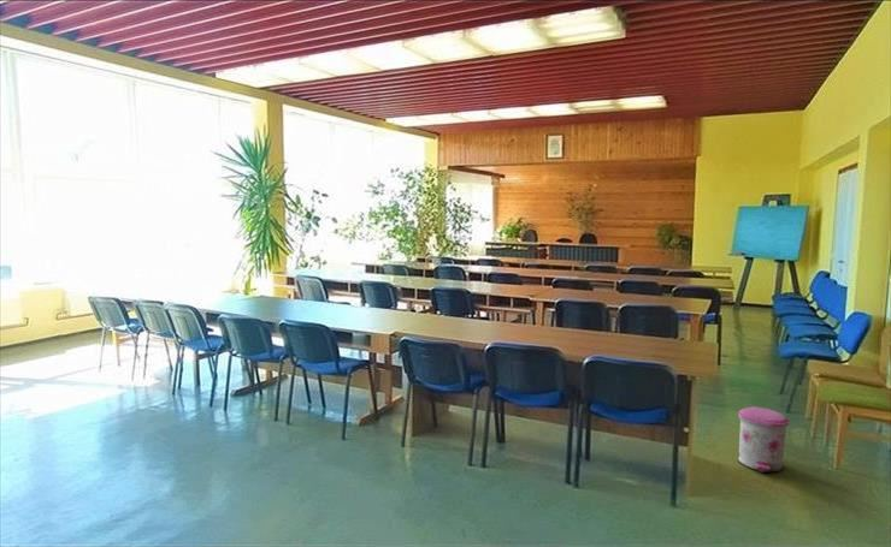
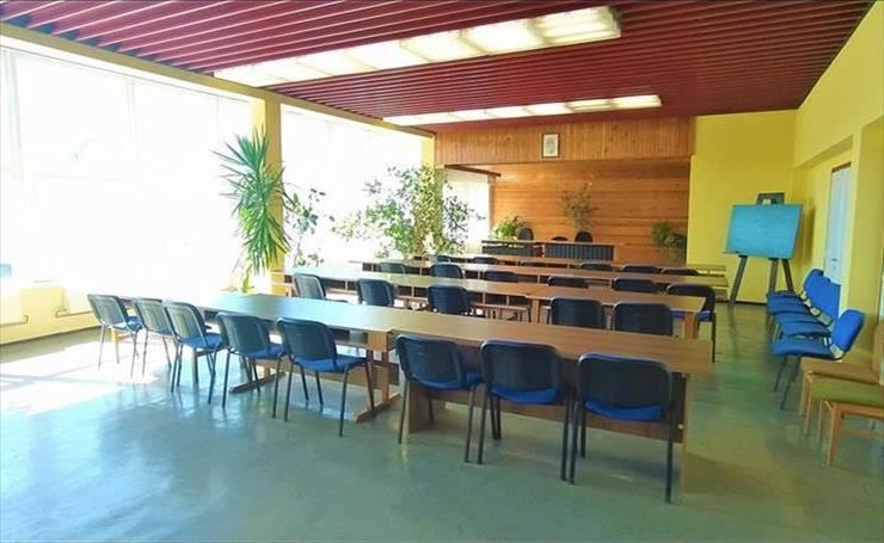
- trash can (761, 438)
